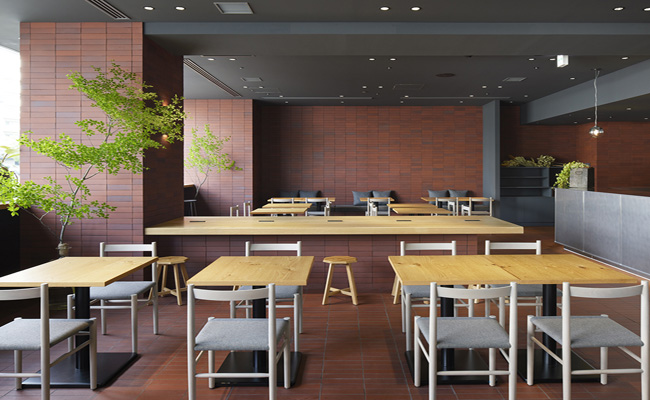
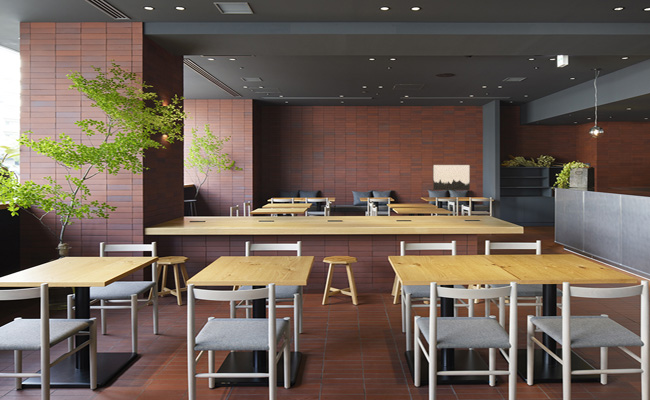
+ wall art (451, 177)
